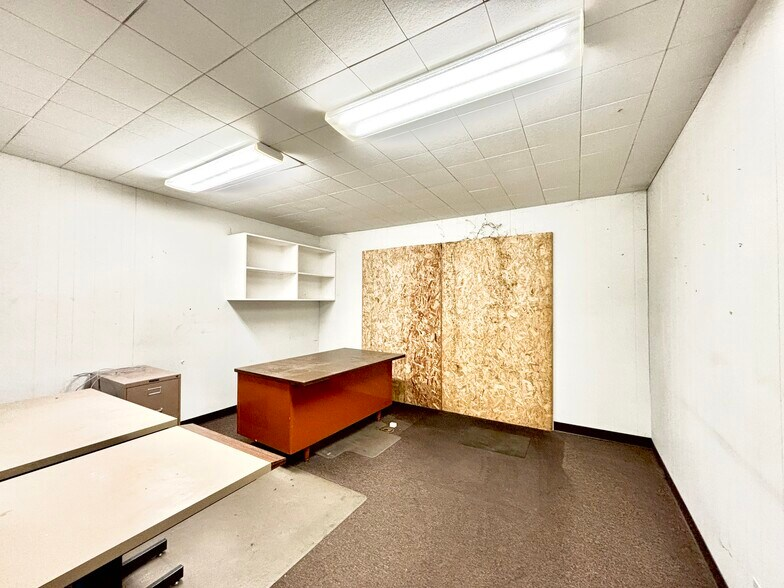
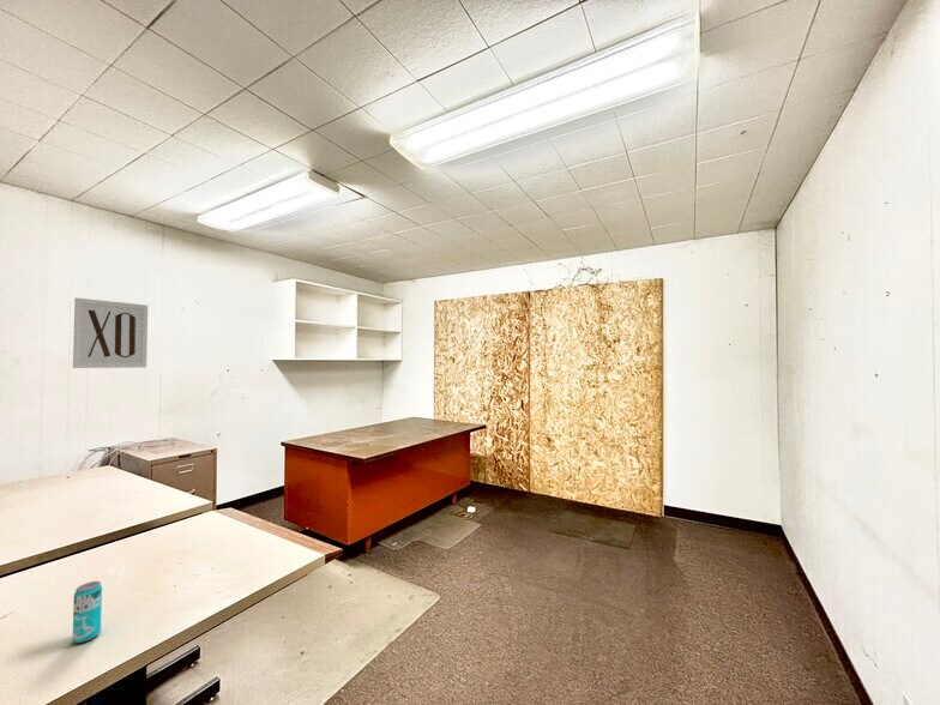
+ beverage can (88, 610)
+ wall art (113, 335)
